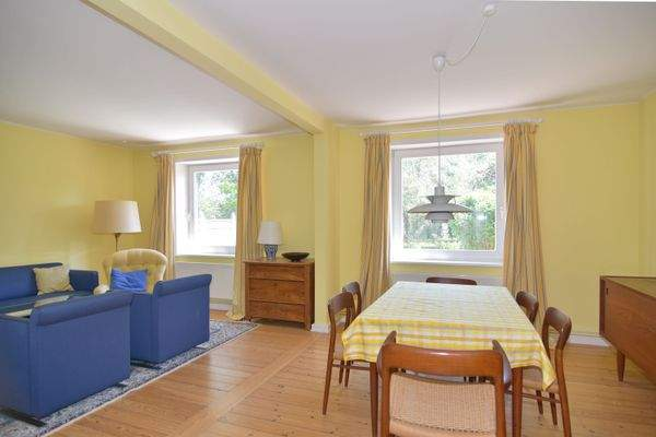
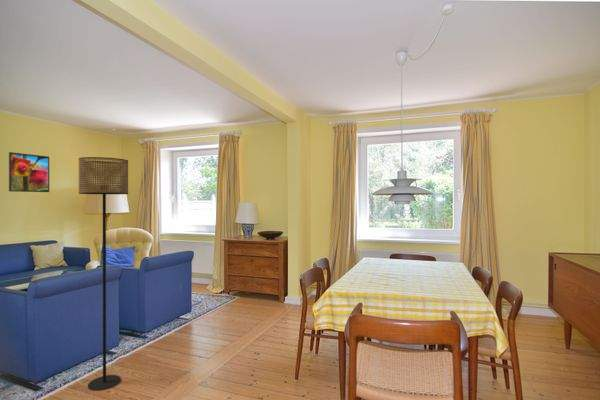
+ floor lamp (104, 271)
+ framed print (30, 173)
